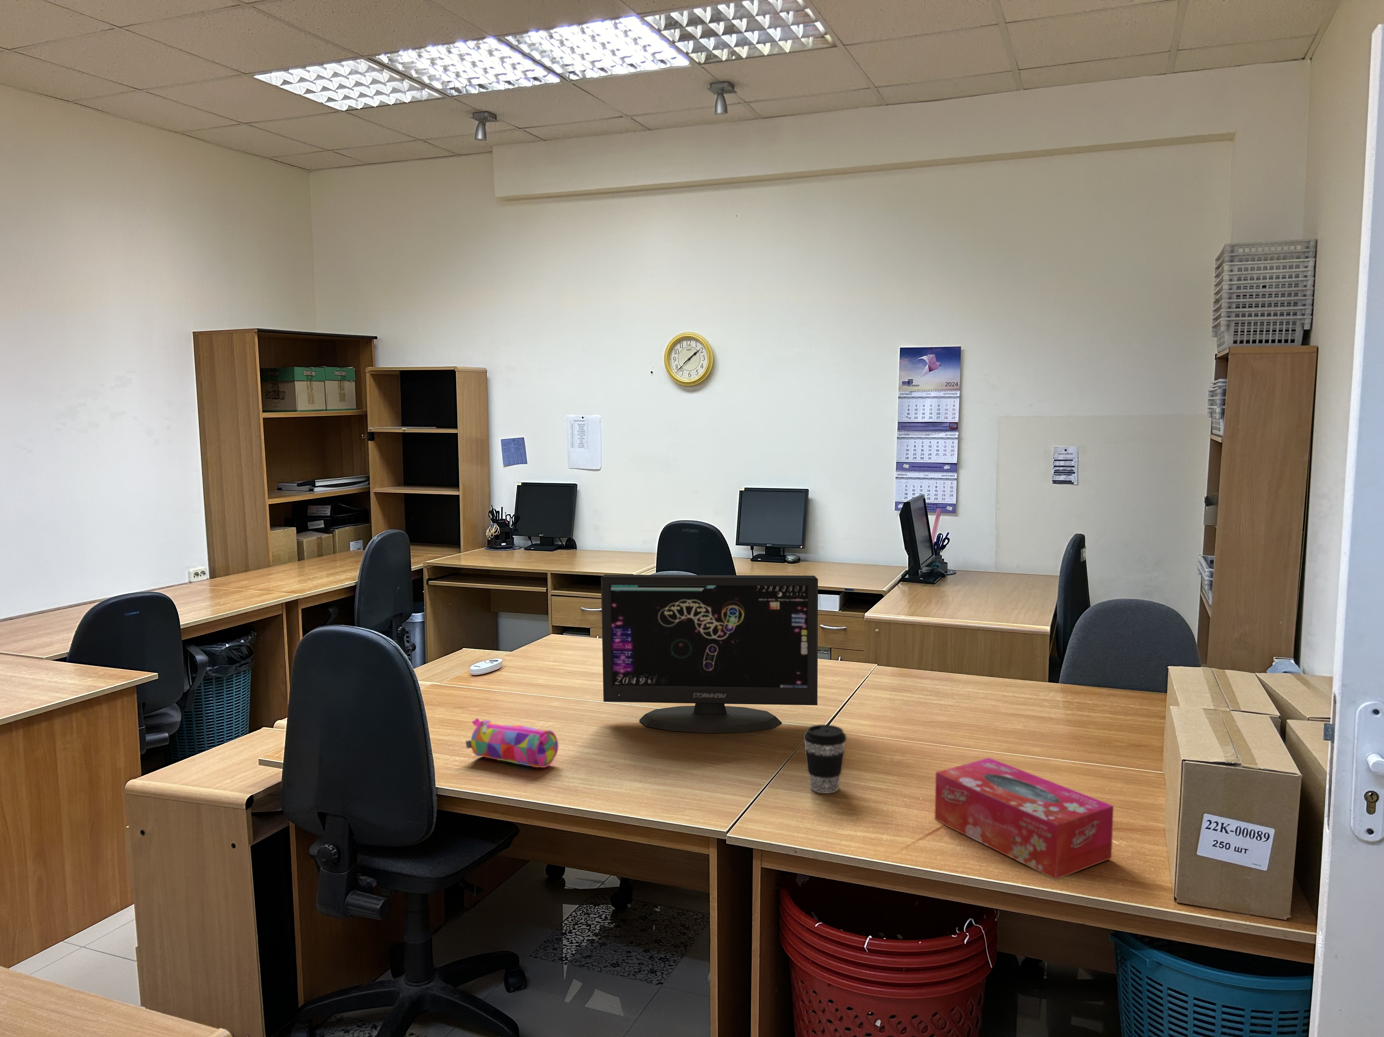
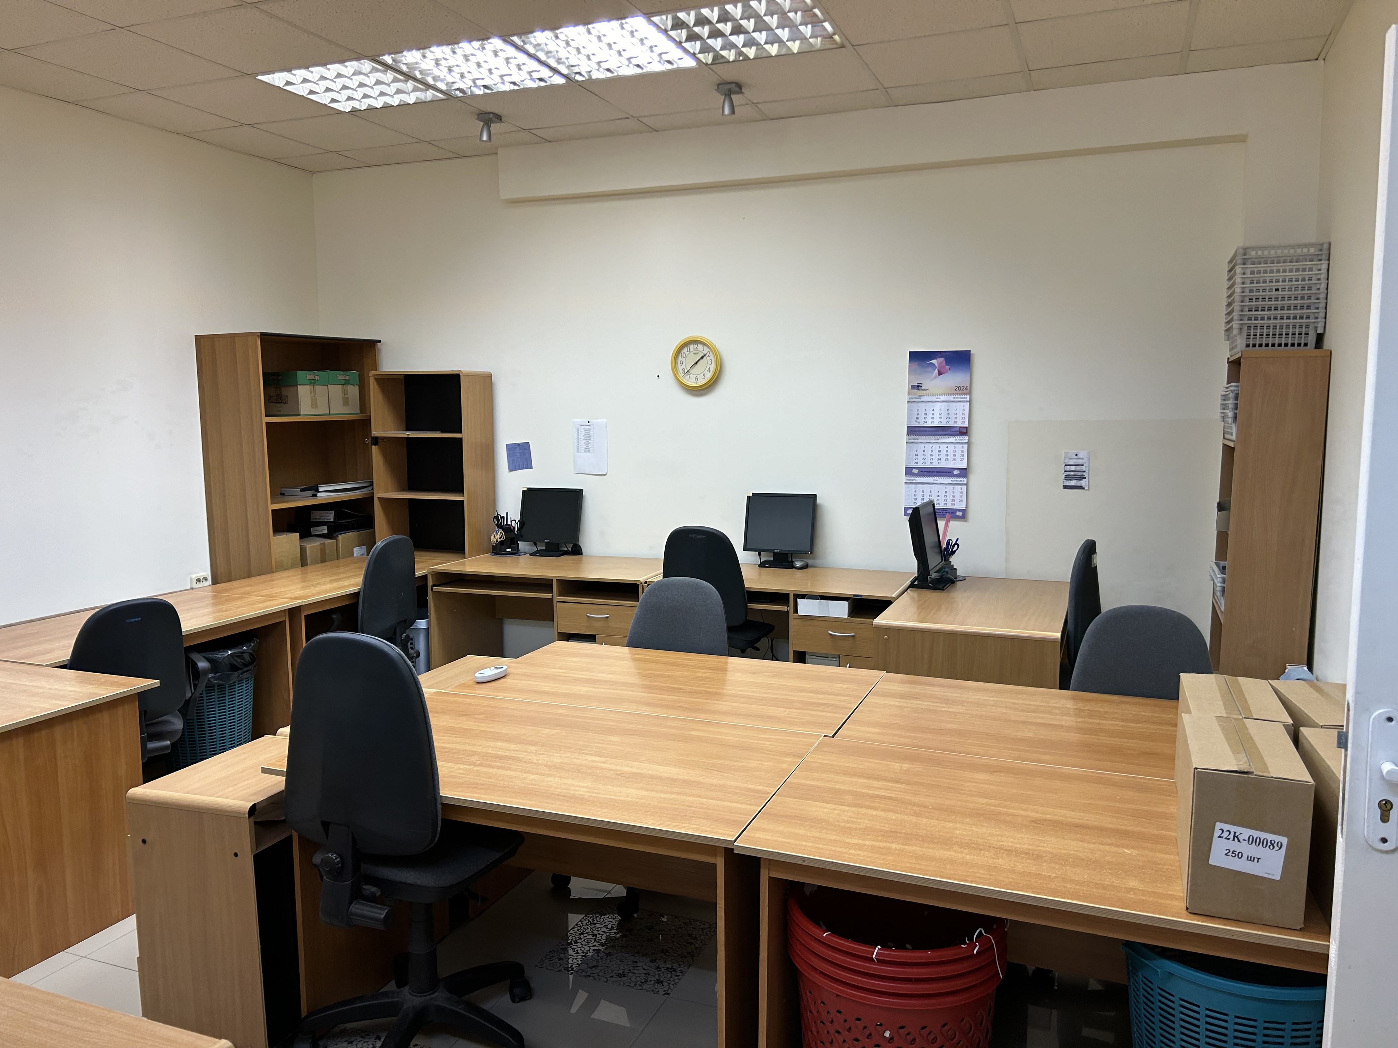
- pencil case (512, 743)
- computer monitor (709, 648)
- tissue box (1019, 813)
- coffee cup (825, 759)
